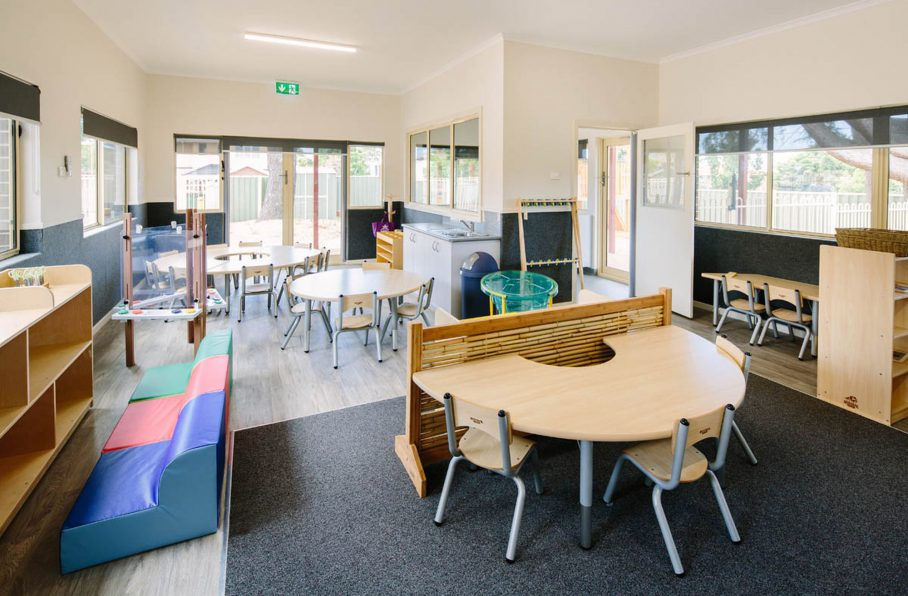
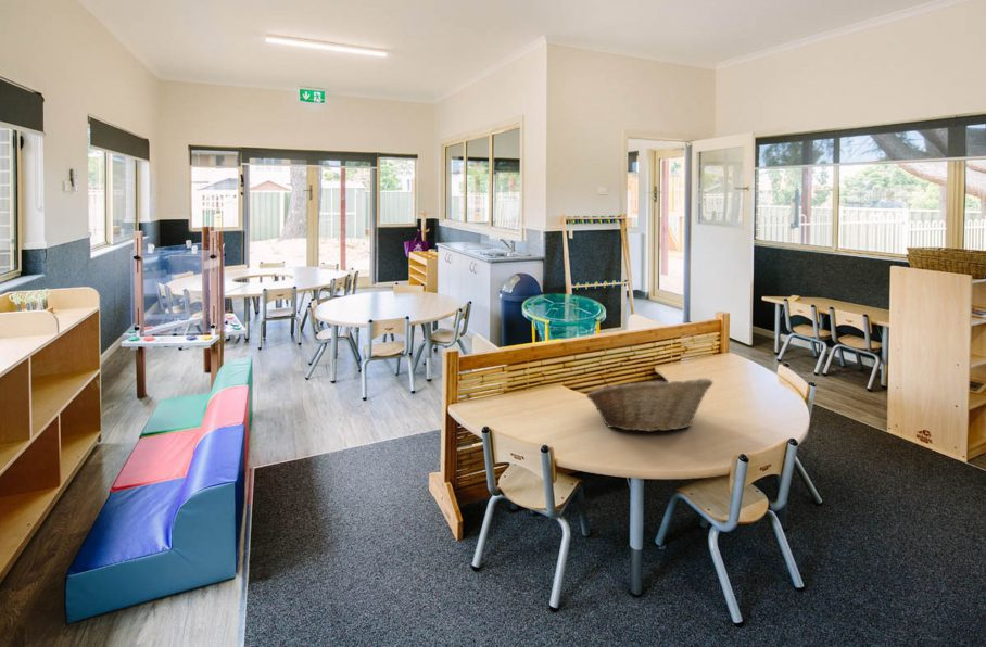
+ fruit basket (649, 398)
